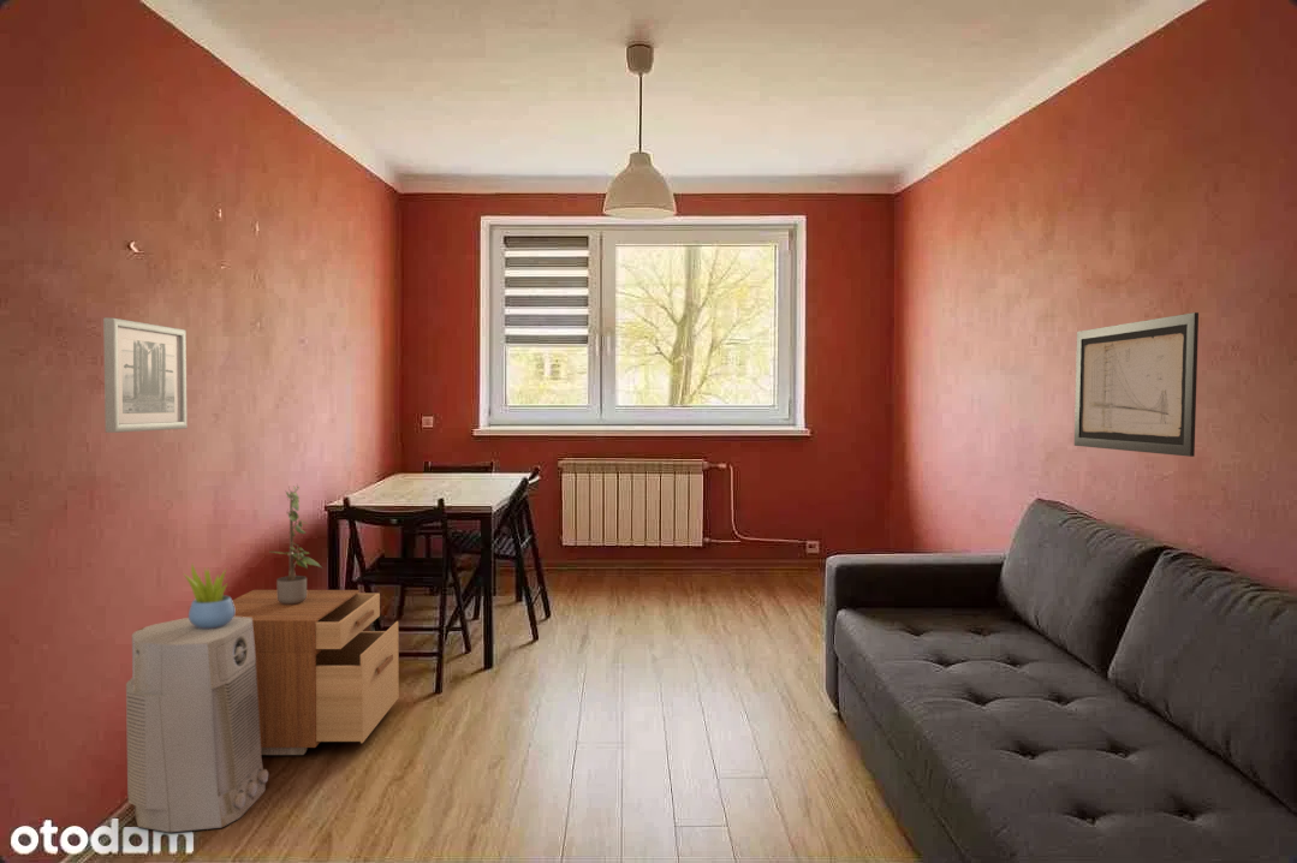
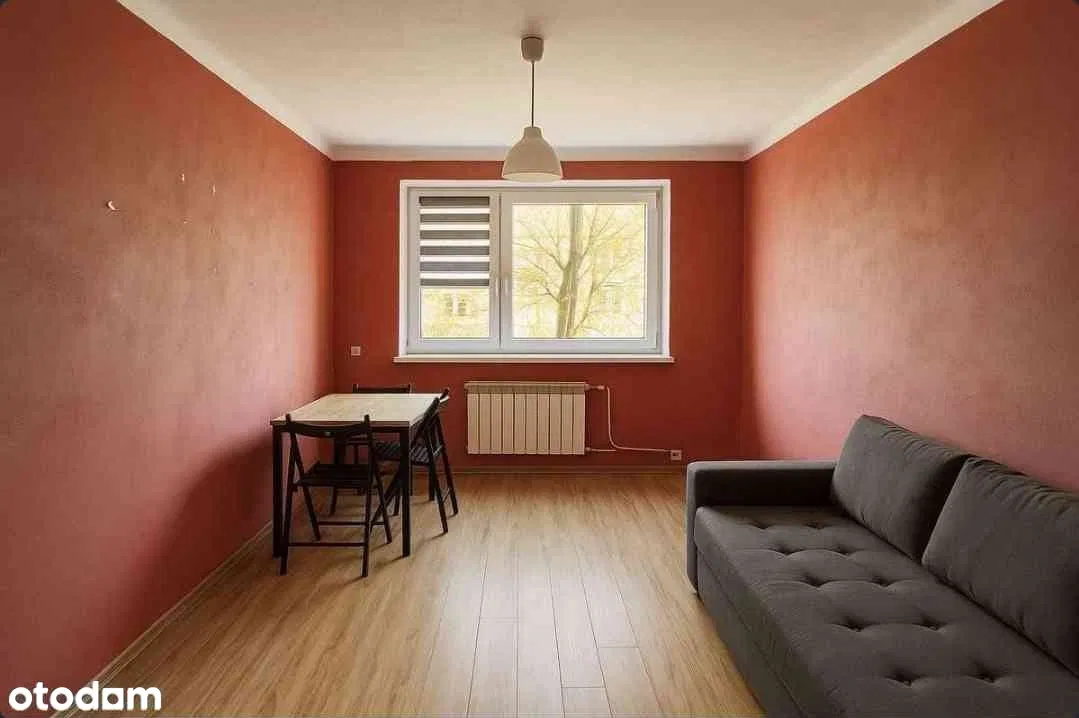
- air purifier (194, 716)
- succulent plant (209, 593)
- wall art (148, 377)
- wall art (1129, 386)
- potted plant (297, 544)
- filing cabinet (305, 667)
